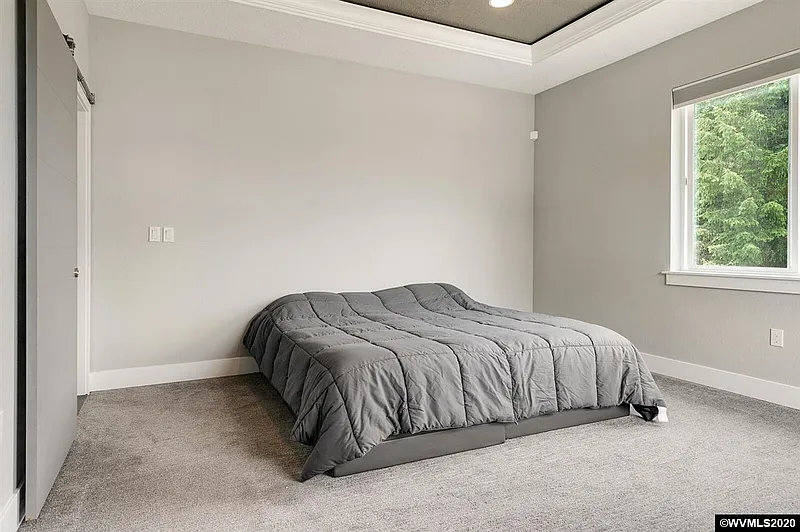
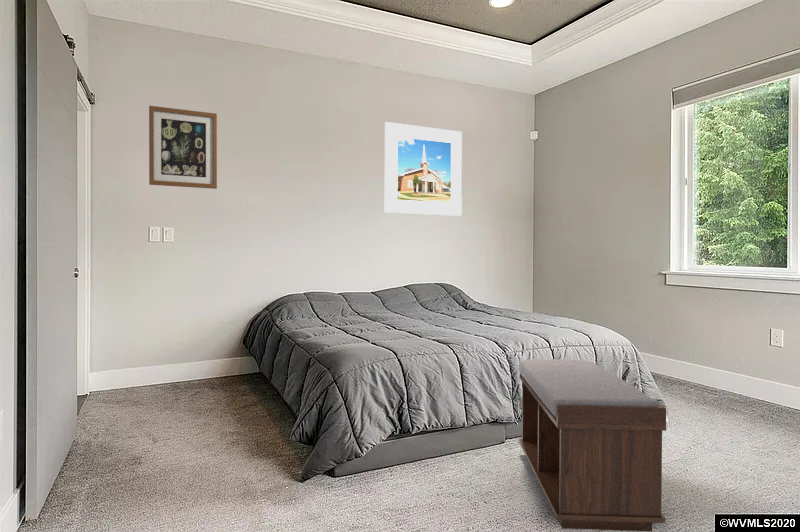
+ wall art (183, 148)
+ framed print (424, 170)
+ bench (578, 431)
